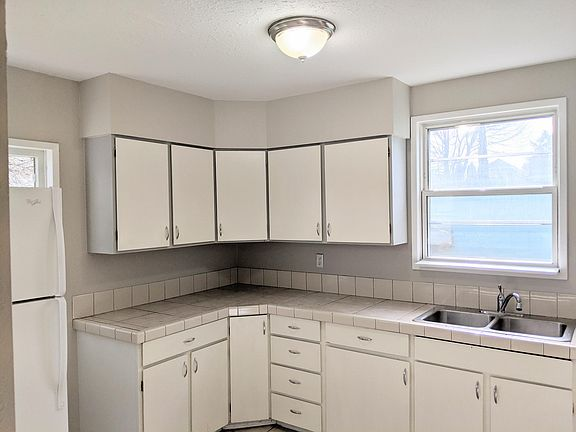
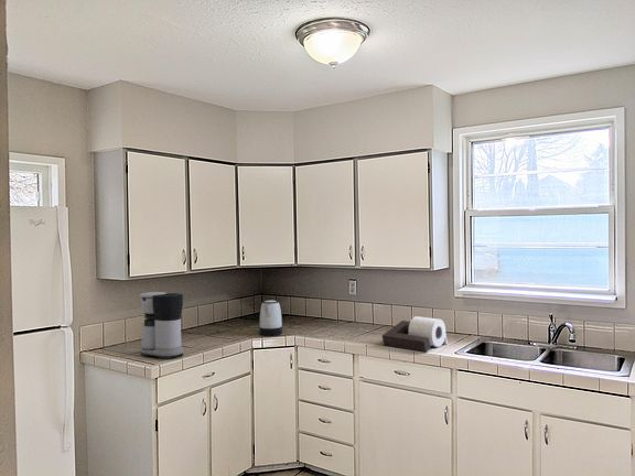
+ kettle (271, 316)
+ paper towel holder (416, 331)
+ coffee maker (164, 323)
